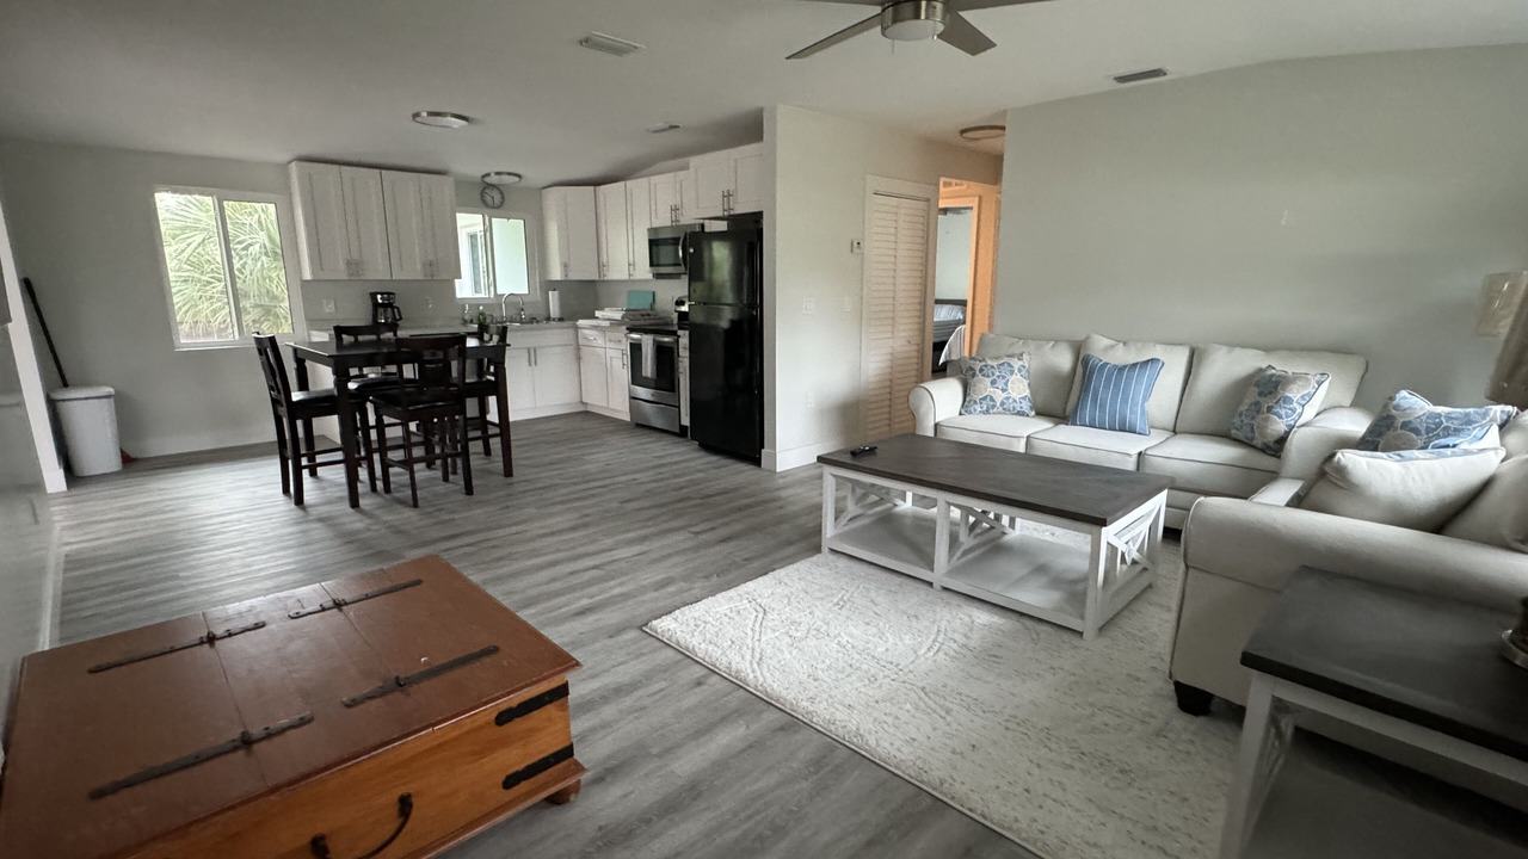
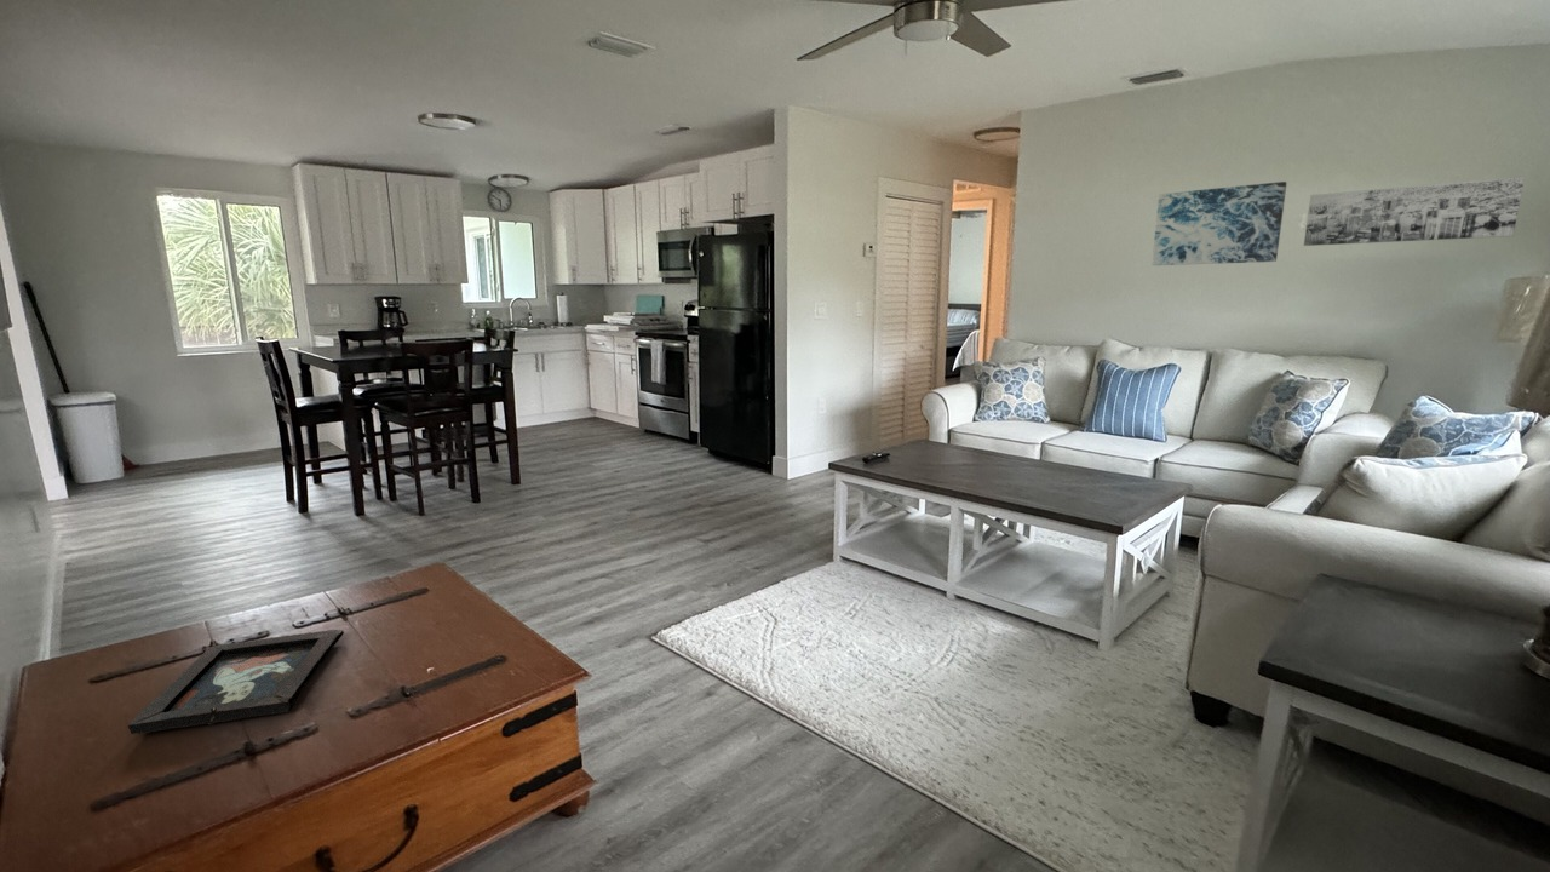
+ decorative tray (249, 676)
+ wall art (1215, 225)
+ wall art (1405, 213)
